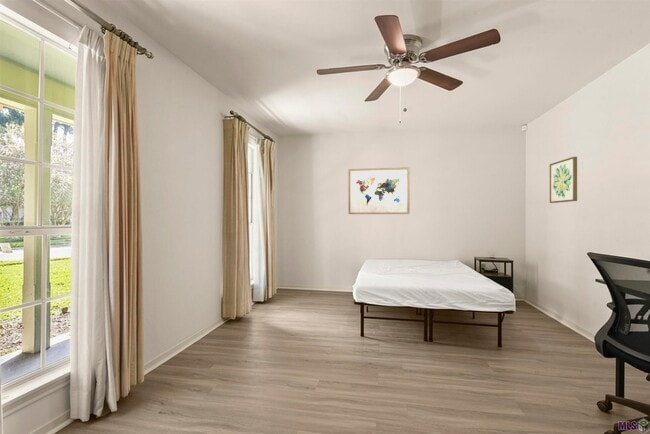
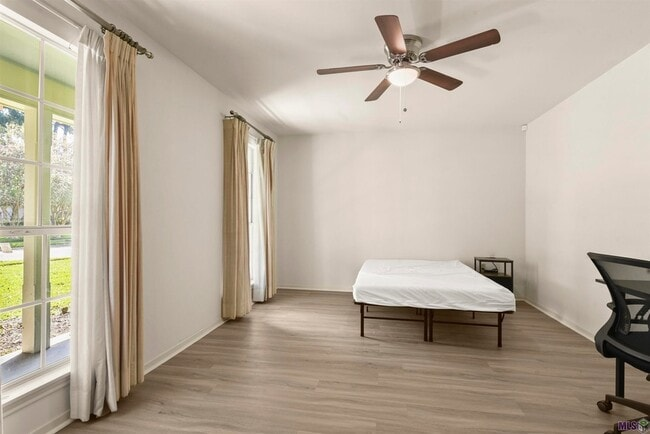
- wall art (378, 191)
- wall art (562, 181)
